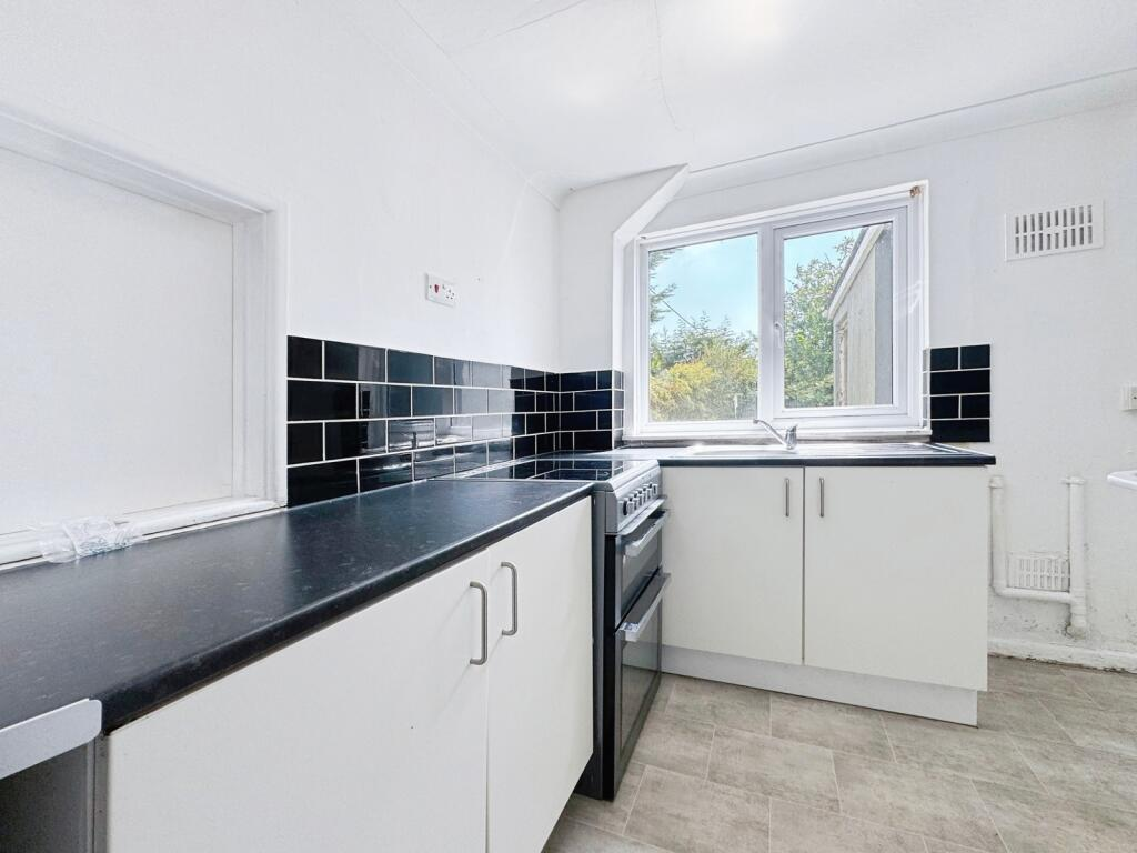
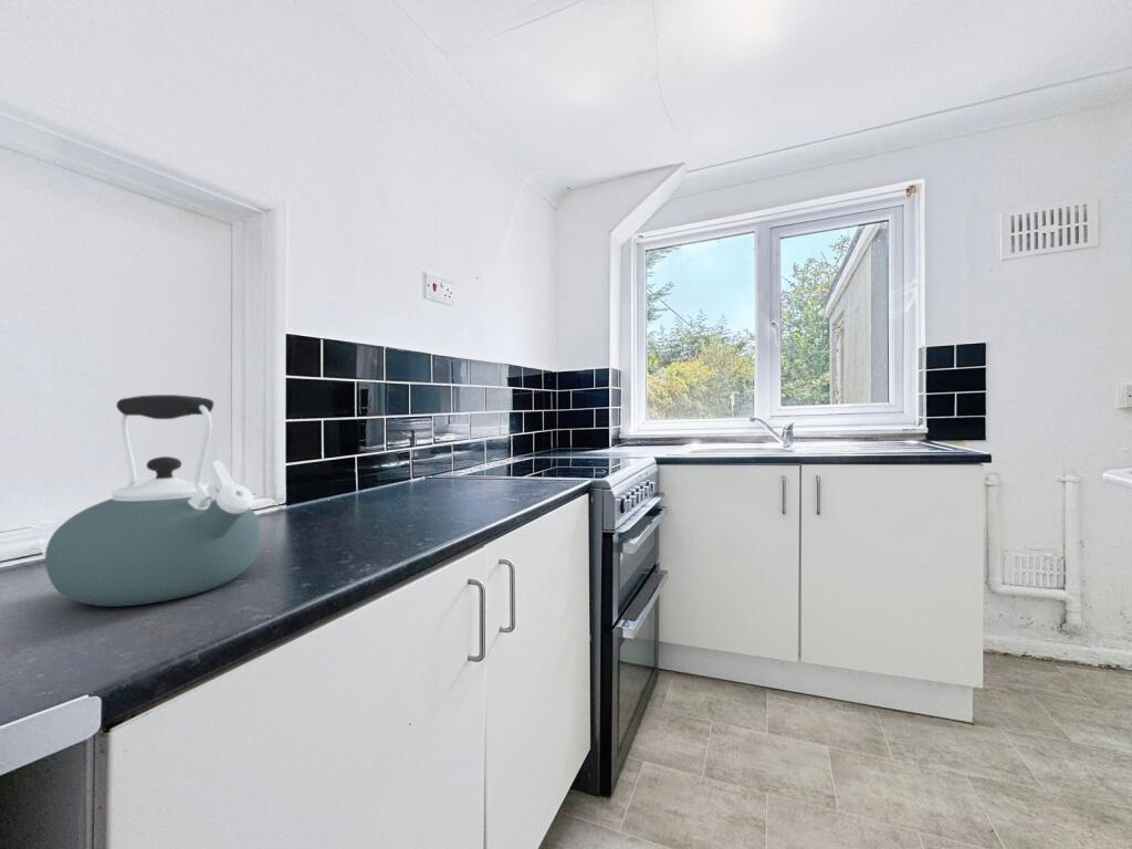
+ kettle (175, 491)
